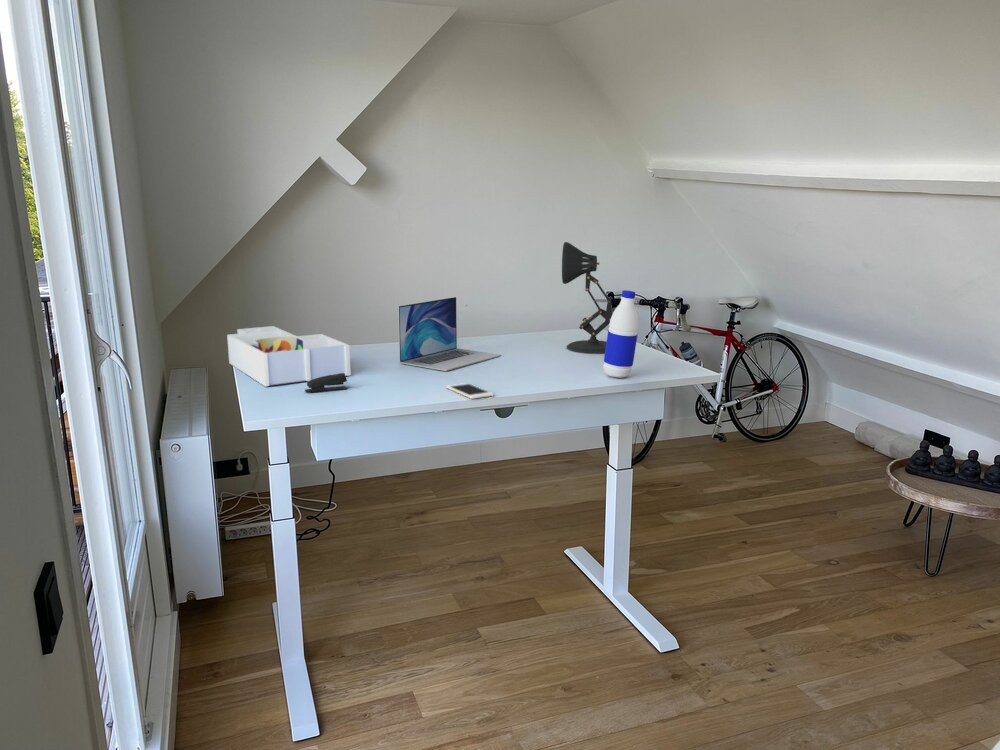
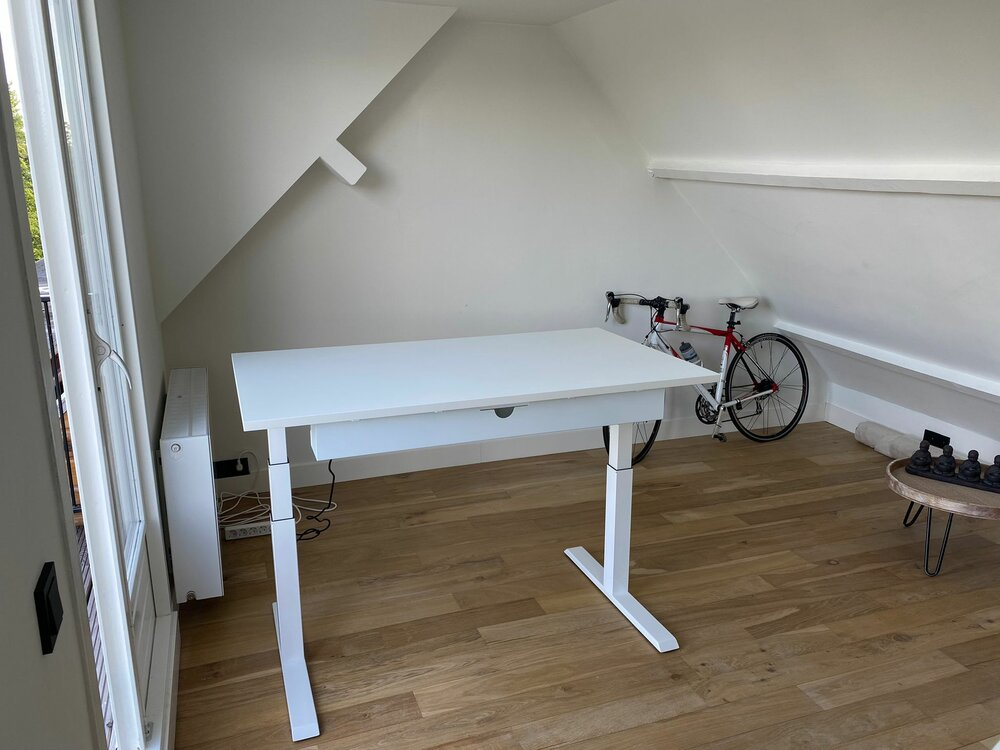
- desk organizer (282, 352)
- cell phone (469, 390)
- desk lamp (591, 295)
- water bottle (621, 333)
- stapler (326, 382)
- laptop (451, 331)
